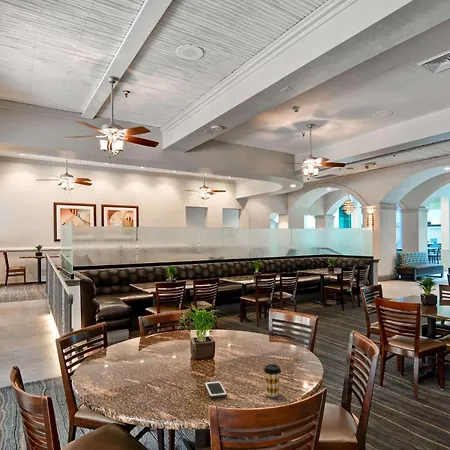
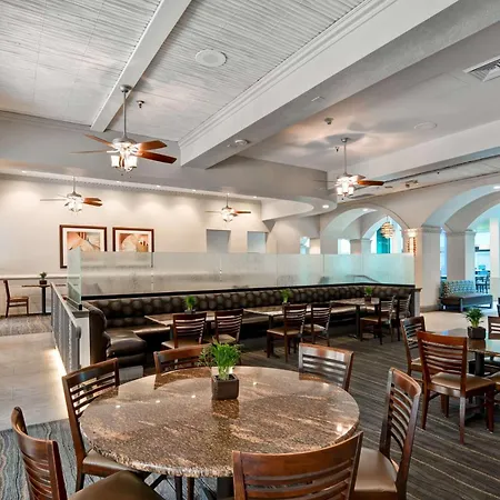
- coffee cup (272, 380)
- cell phone (215, 389)
